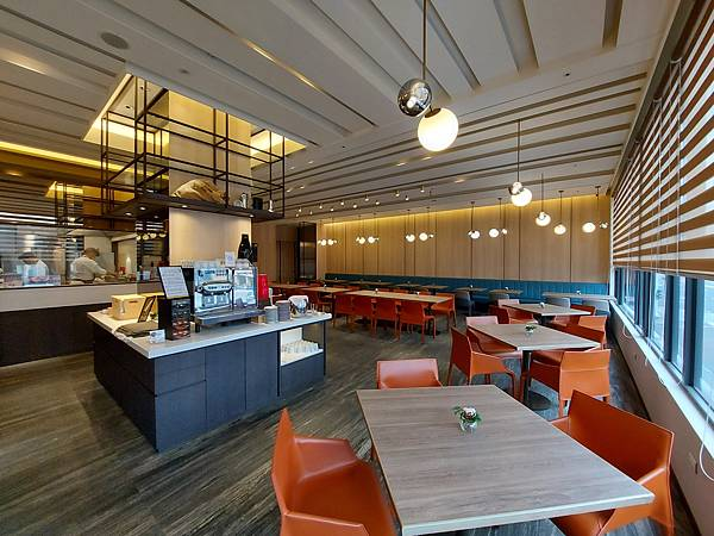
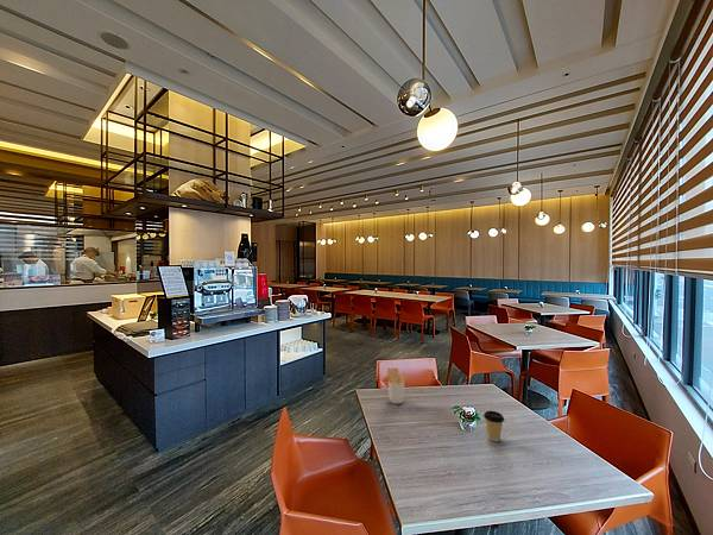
+ coffee cup (493, 426)
+ utensil holder (395, 384)
